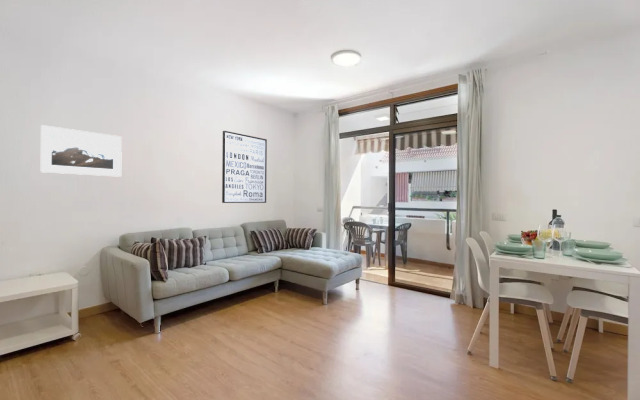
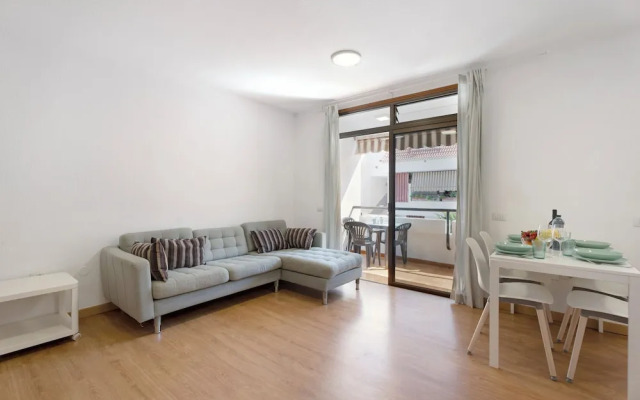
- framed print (84, 152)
- wall art (245, 169)
